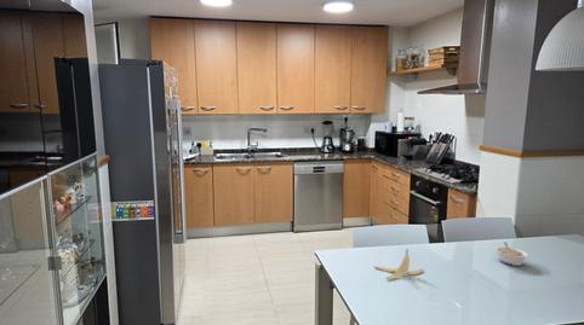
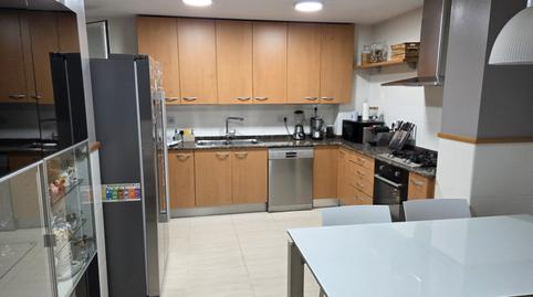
- legume (509, 255)
- banana peel (402, 260)
